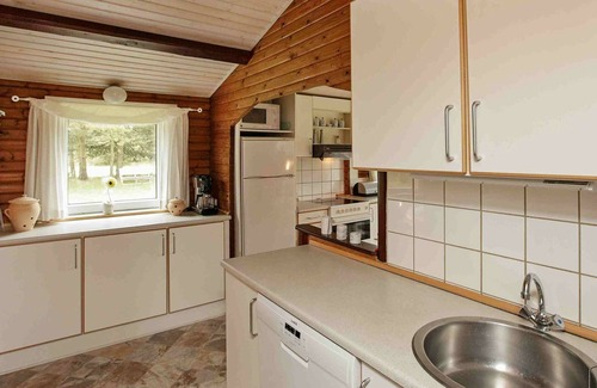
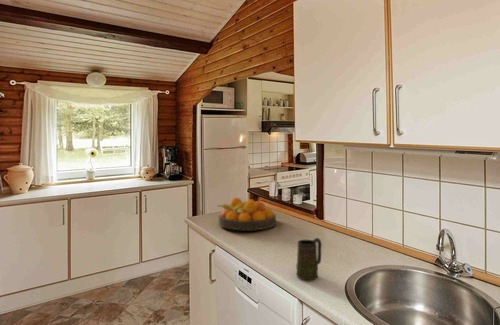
+ mug (310, 257)
+ fruit bowl (247, 211)
